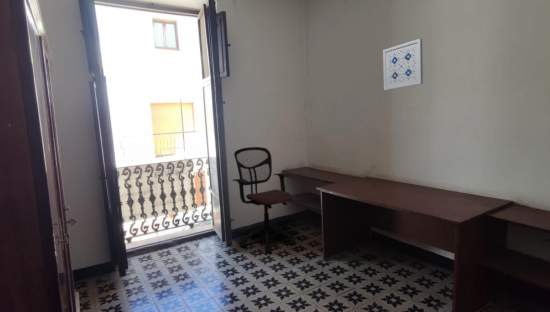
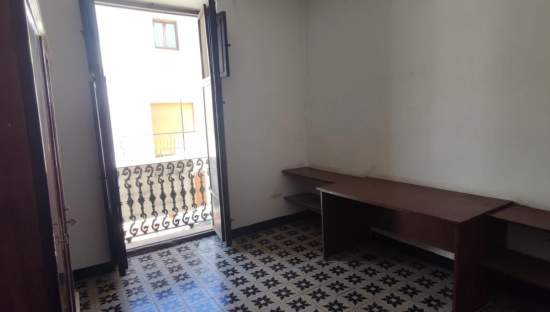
- office chair (263, 194)
- wall art (401, 66)
